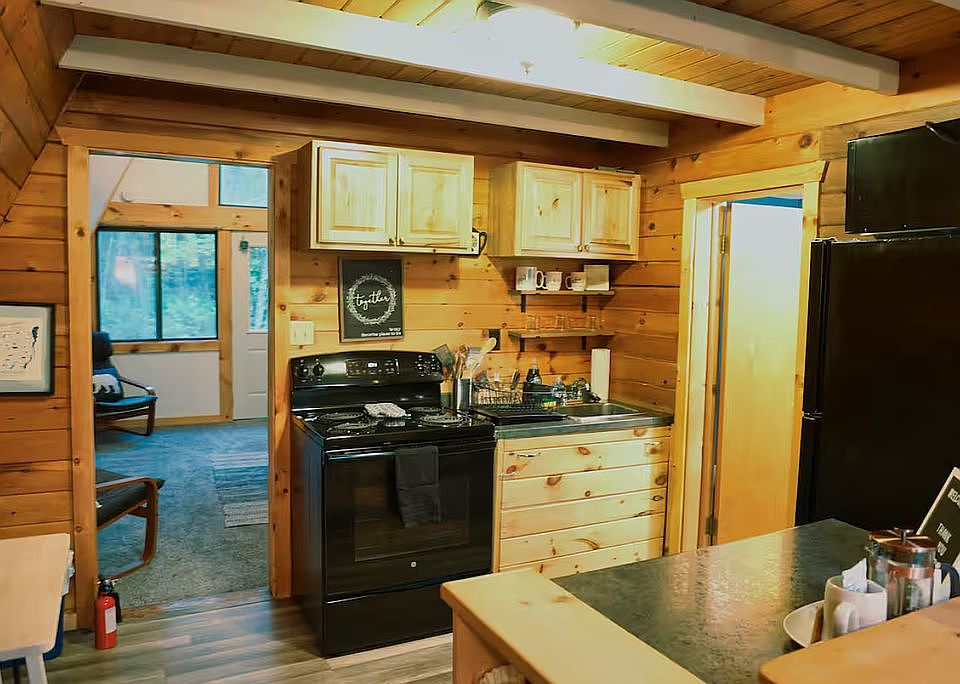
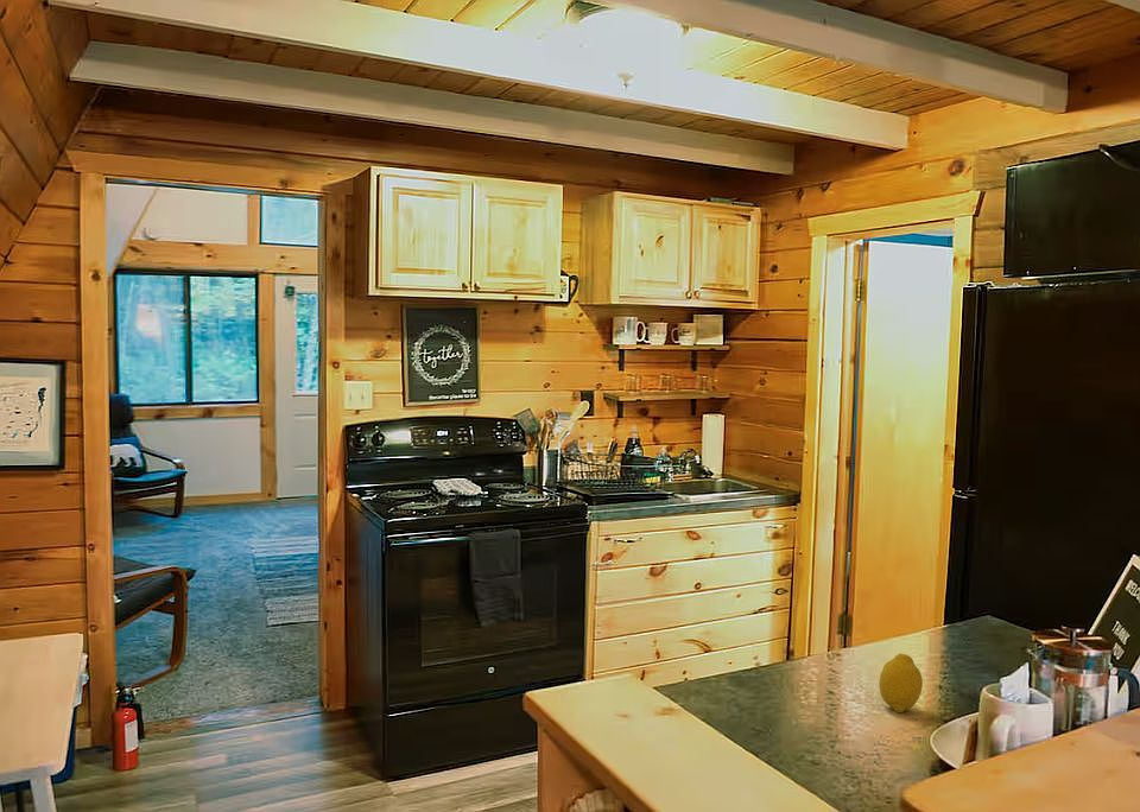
+ fruit (900, 681)
